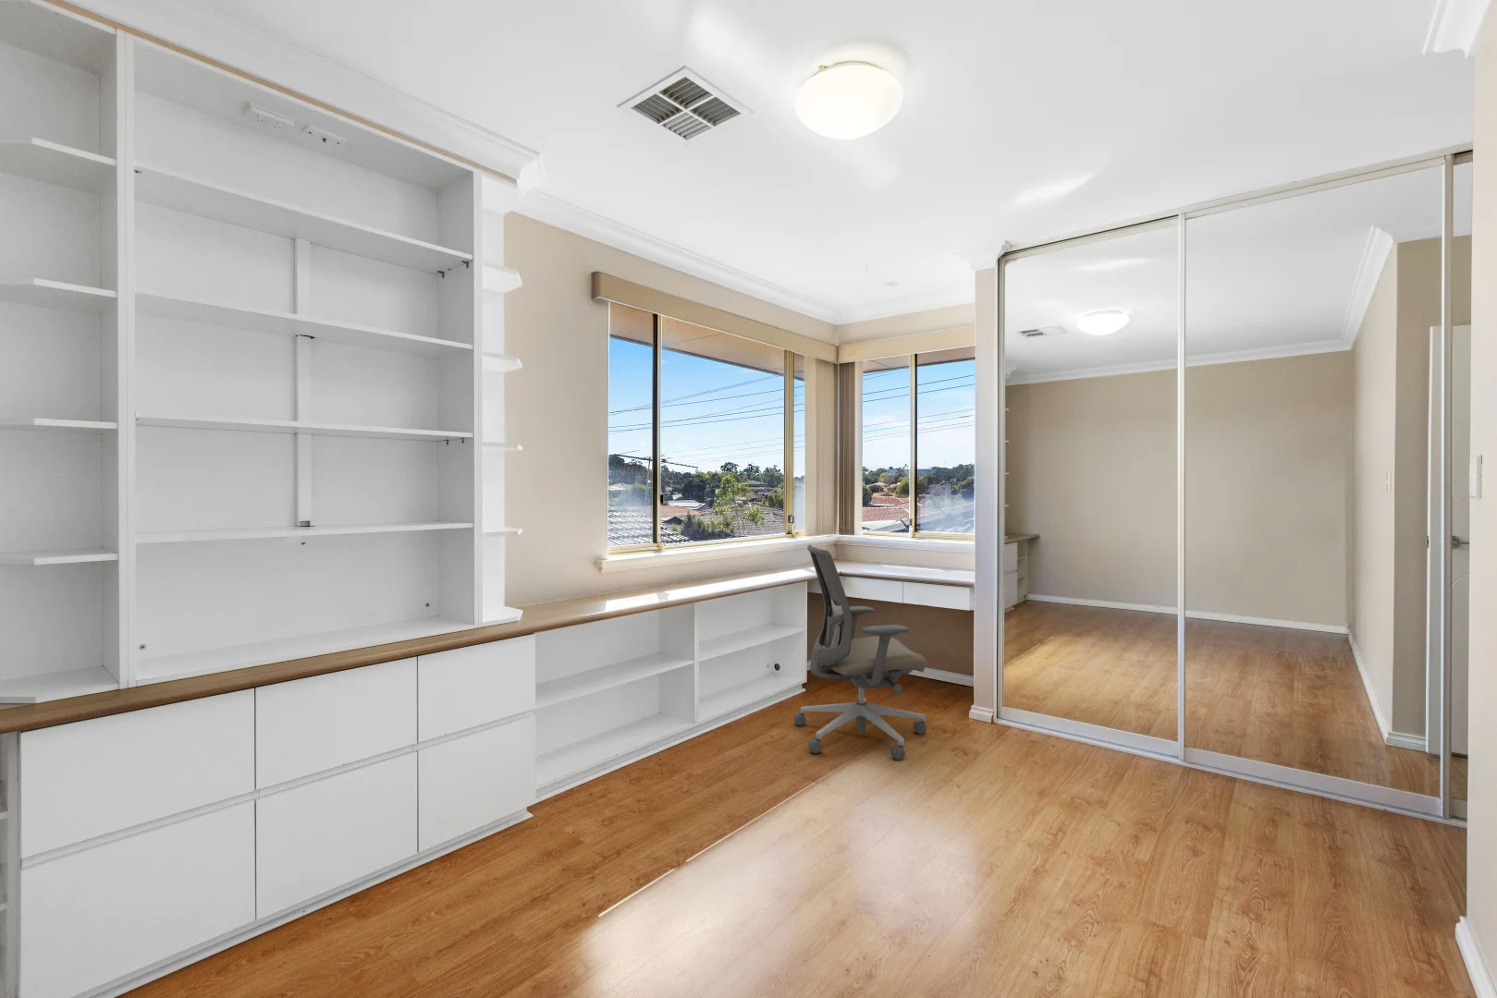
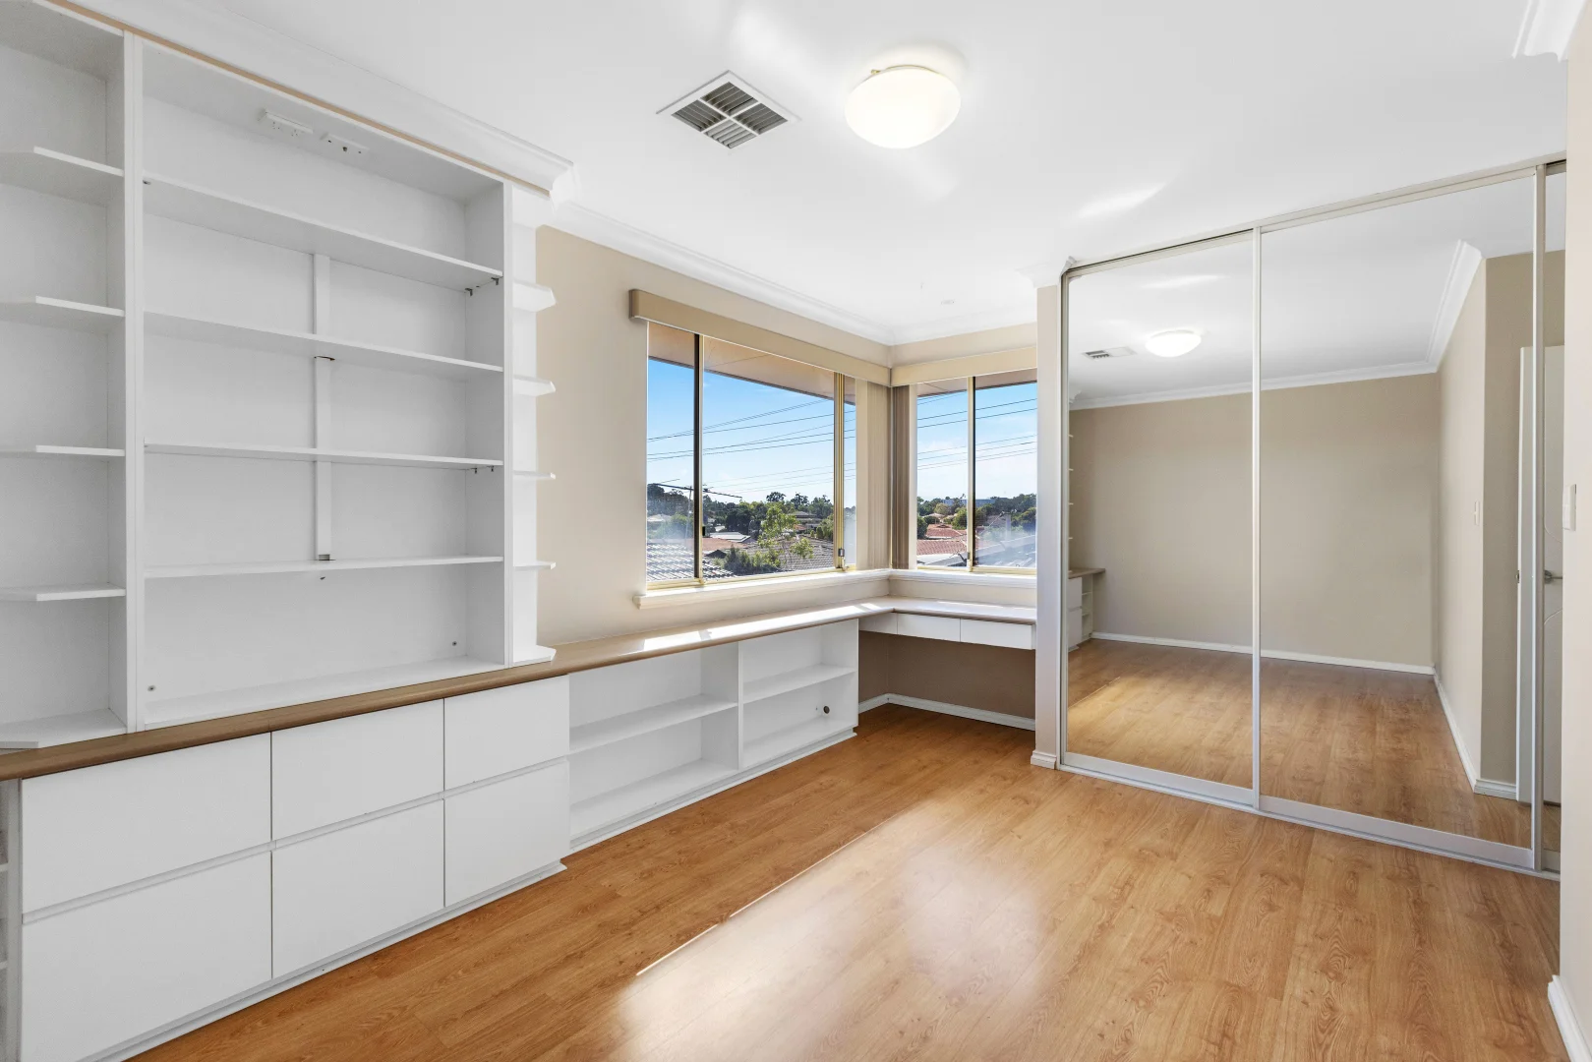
- office chair (864, 640)
